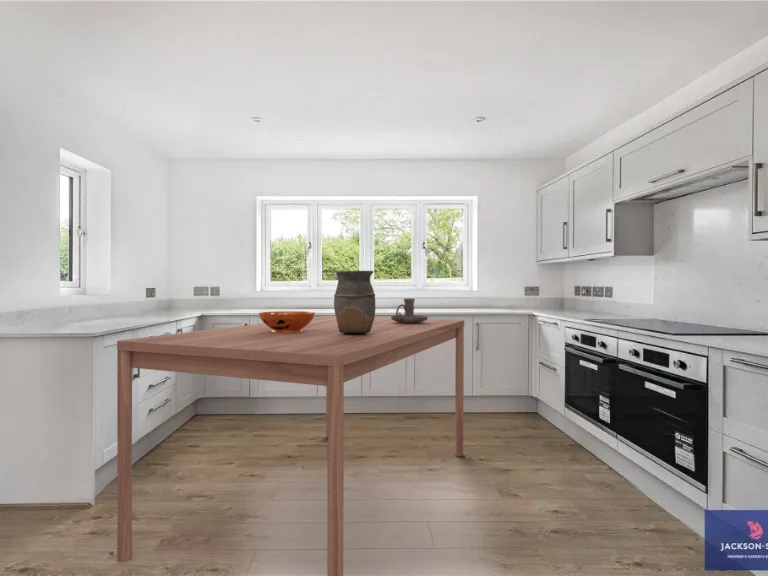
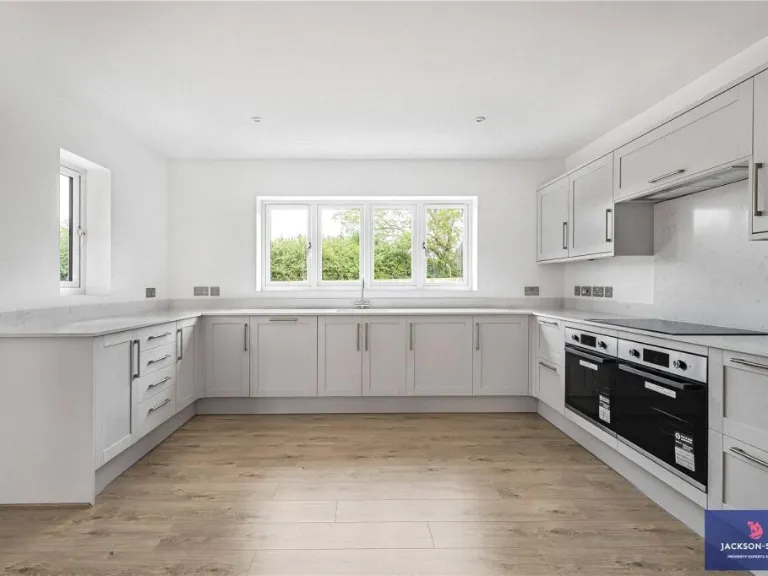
- vase (354, 301)
- dining table (331, 411)
- decorative bowl (287, 321)
- candle holder (407, 310)
